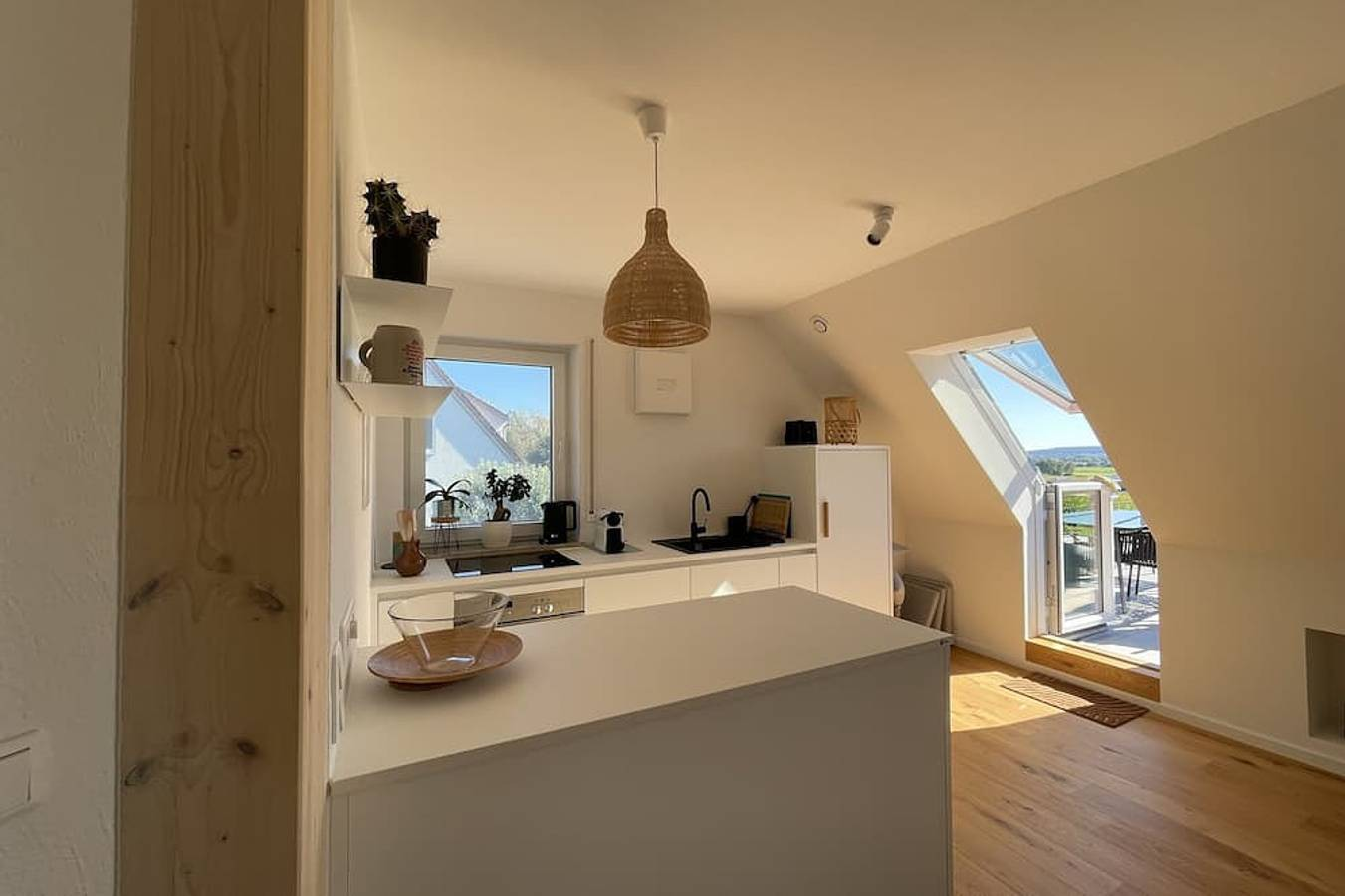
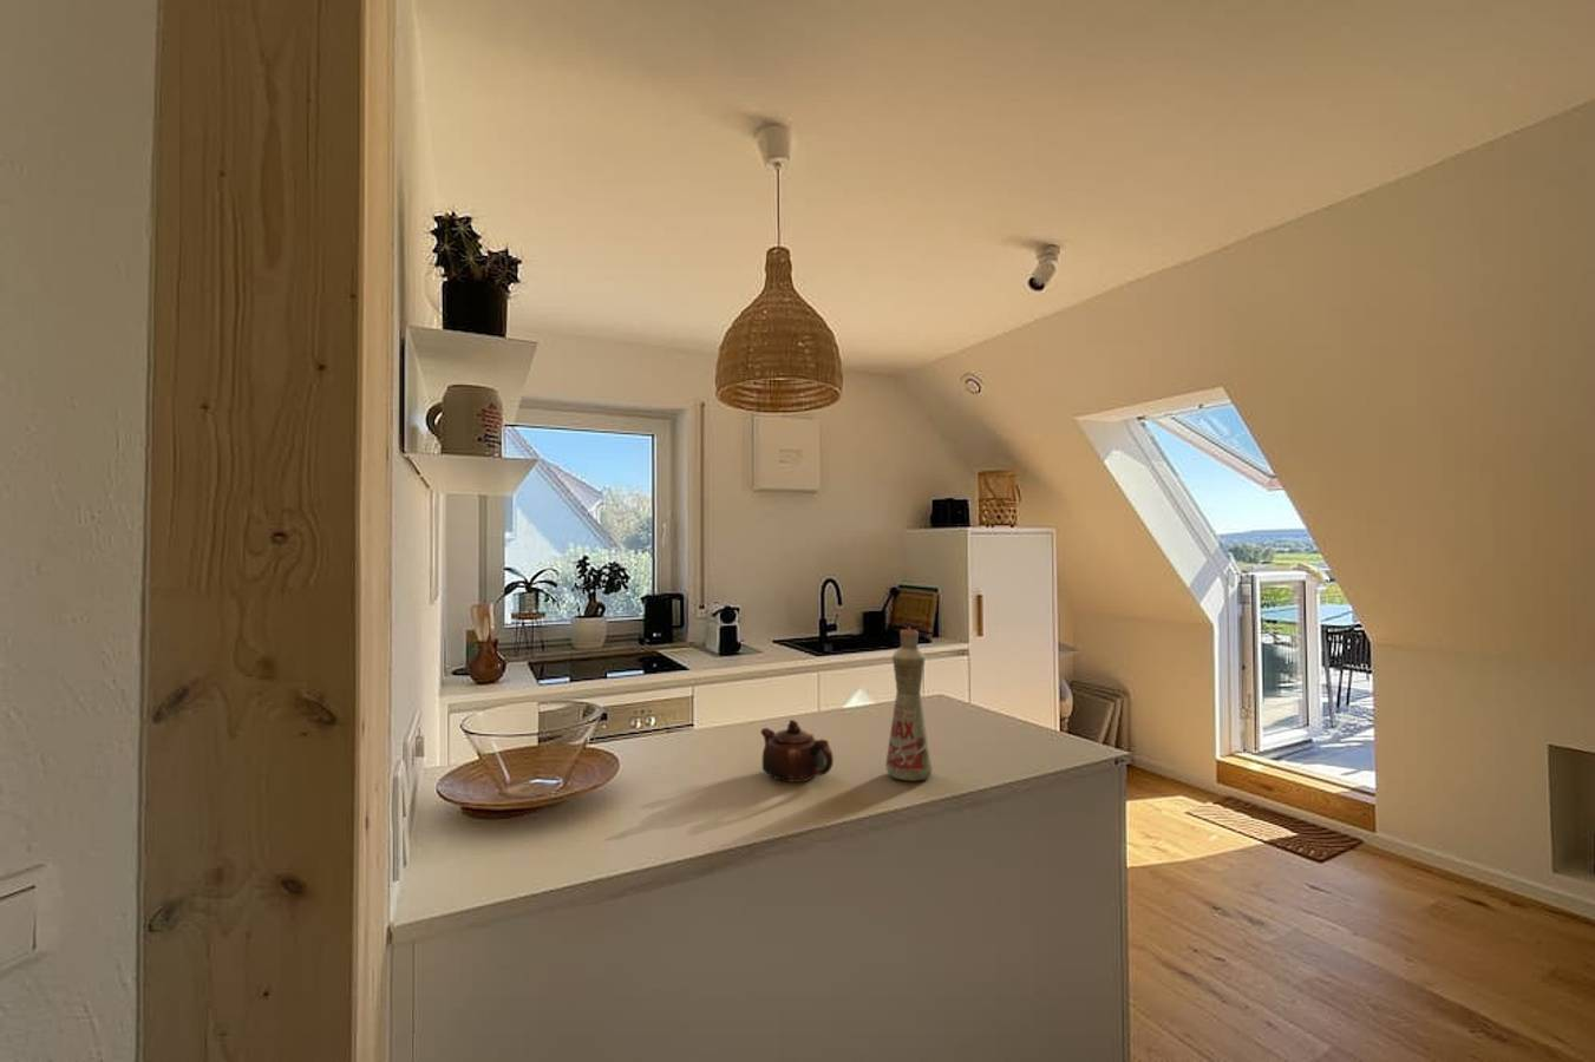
+ teapot (795, 747)
+ bottle (910, 700)
